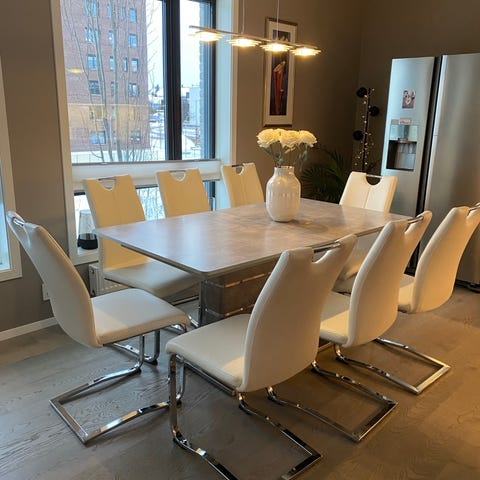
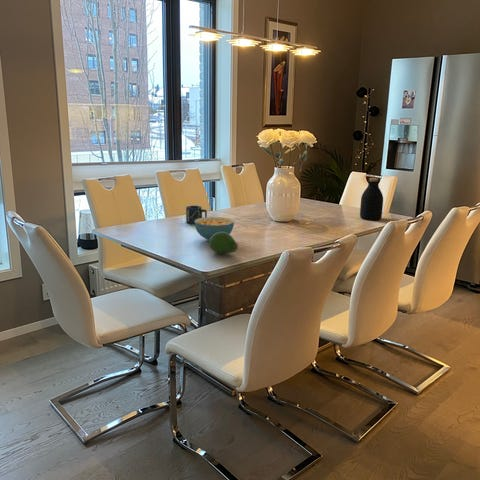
+ fruit (223, 243)
+ cup (196, 214)
+ cereal bowl (214, 230)
+ bottle (372, 198)
